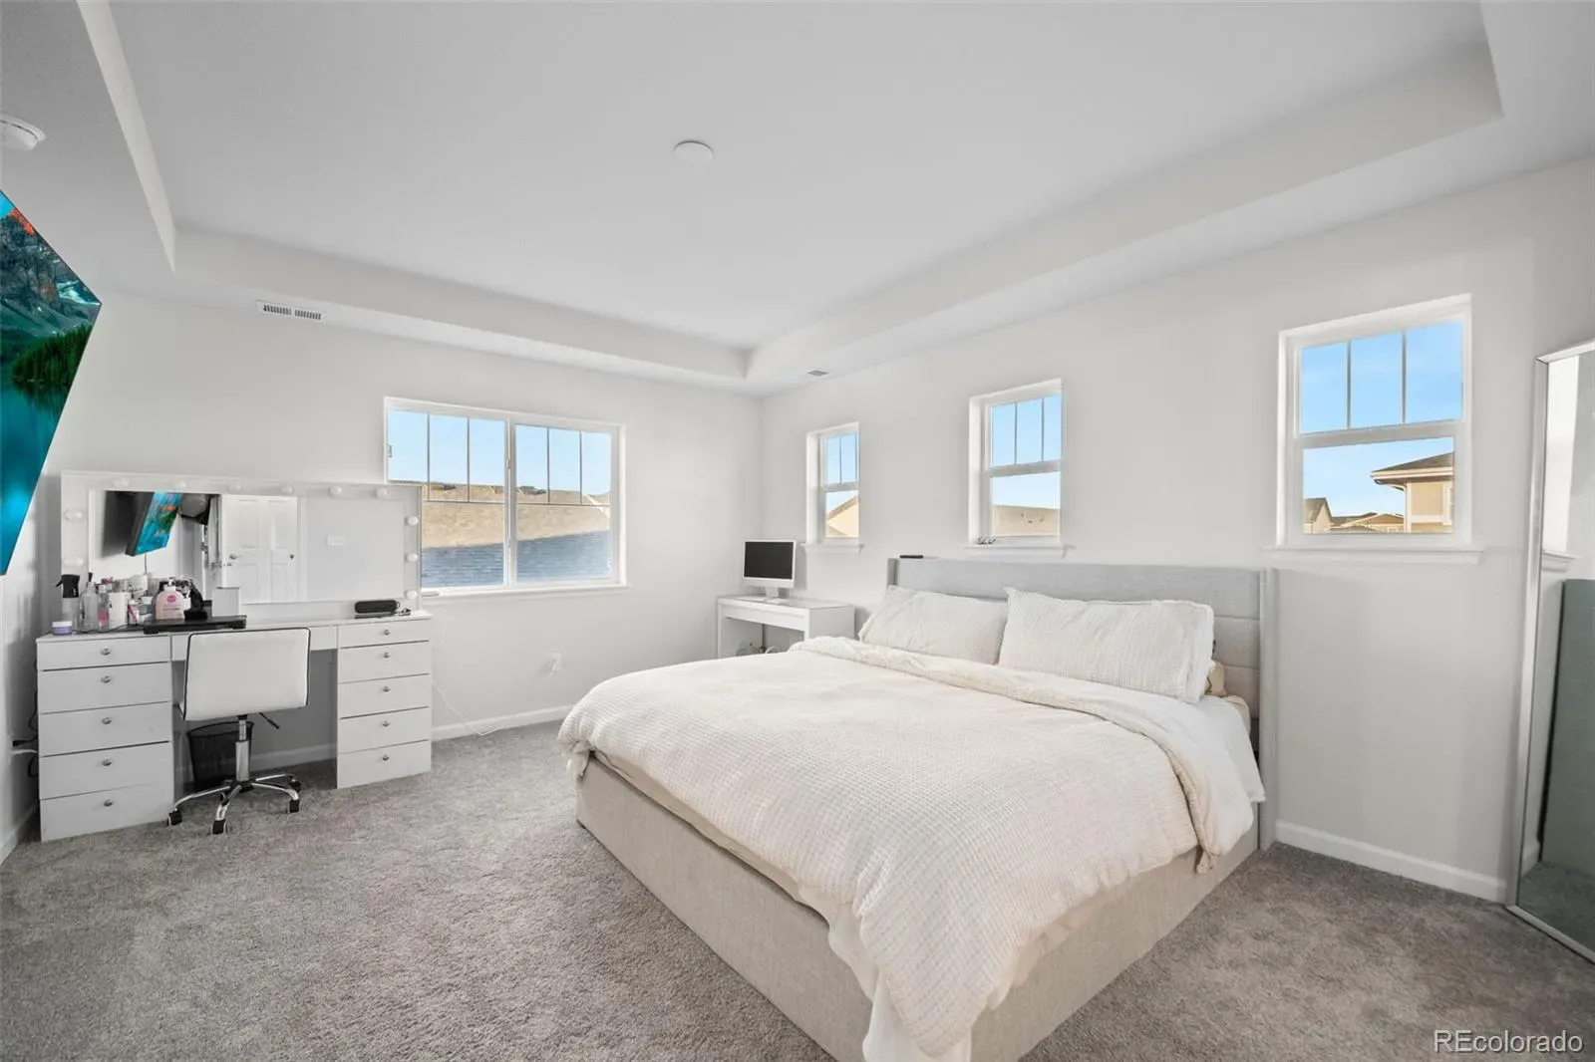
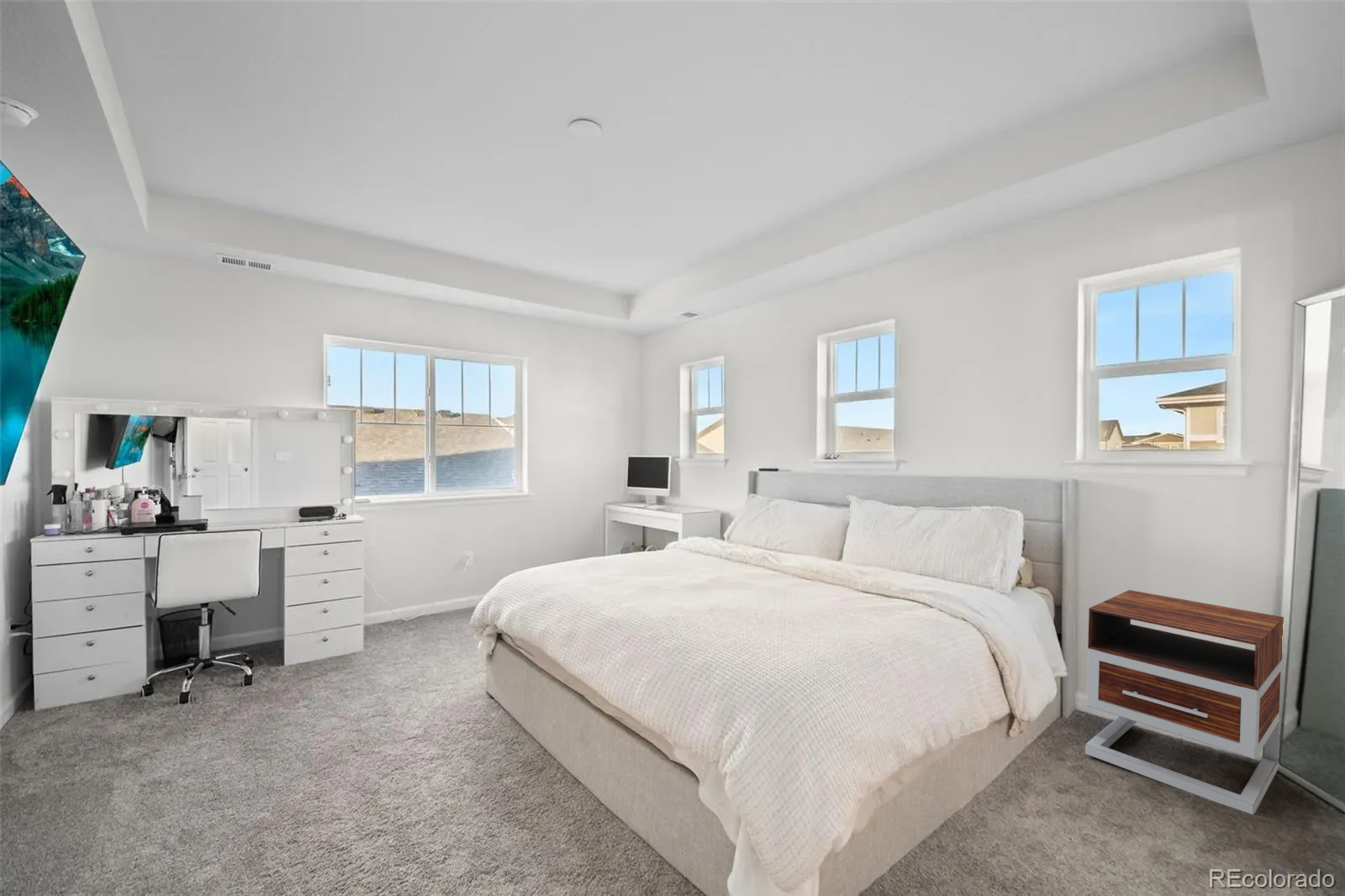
+ nightstand (1181, 688)
